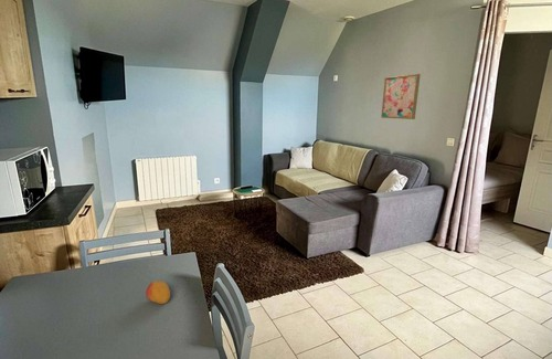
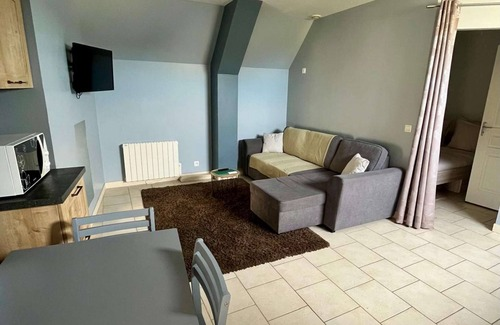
- fruit (158, 292)
- wall art (399, 97)
